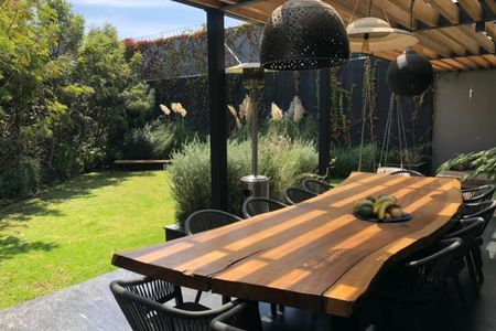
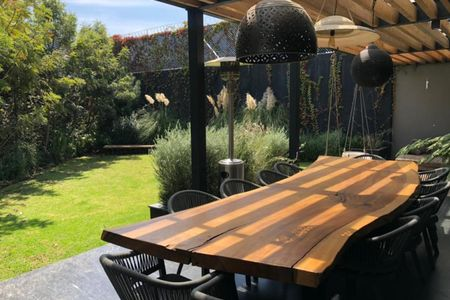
- fruit bowl (381, 205)
